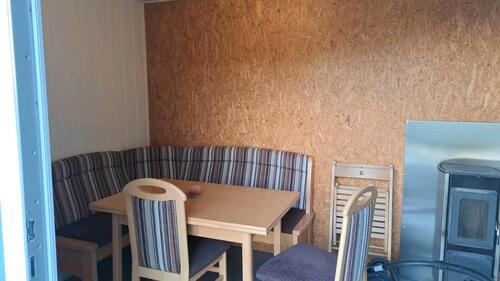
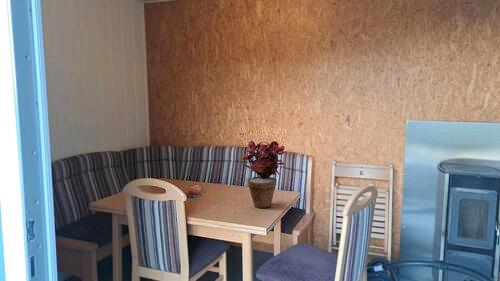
+ potted plant (263, 172)
